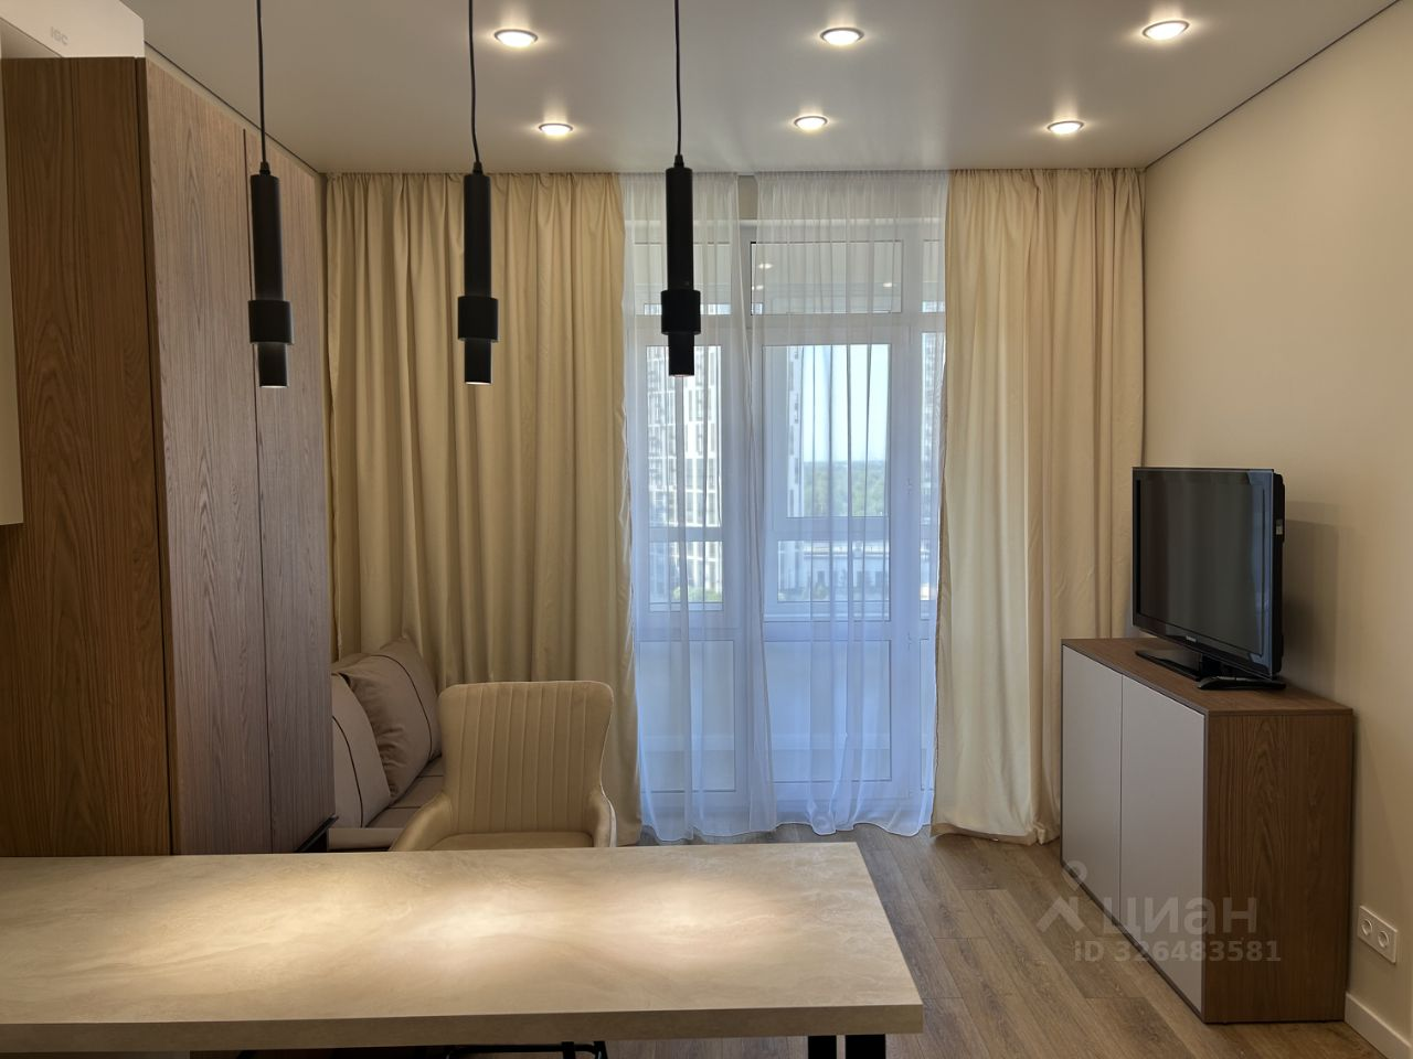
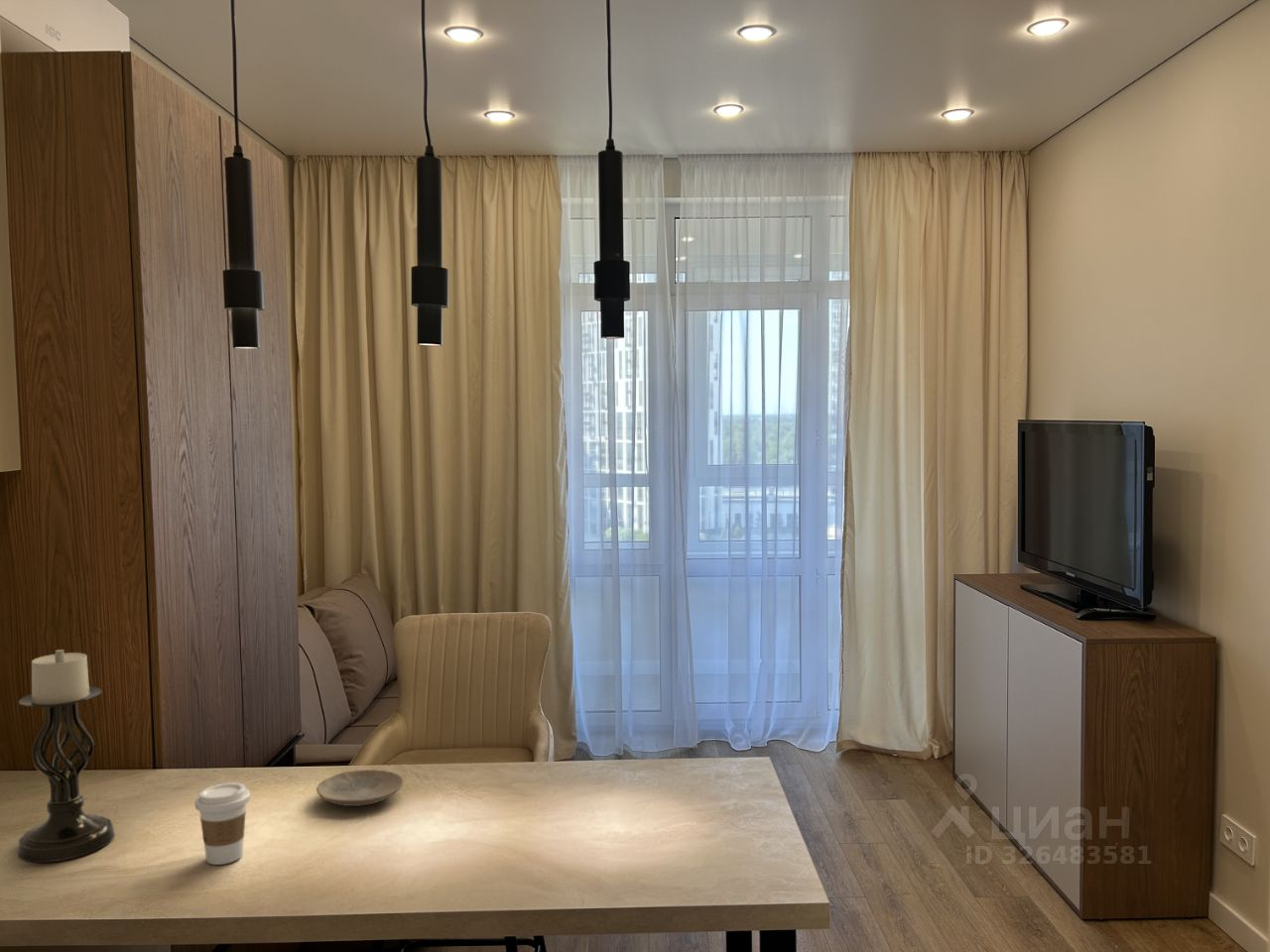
+ plate (360, 790)
+ candle holder (63, 747)
+ coffee cup (223, 823)
